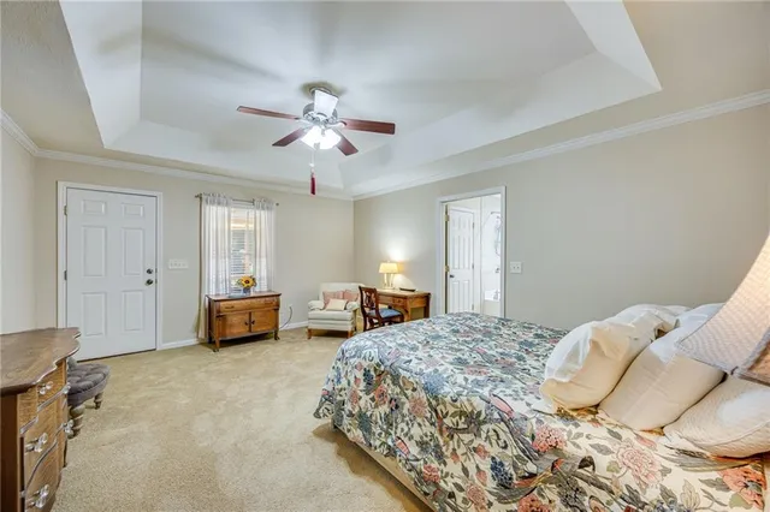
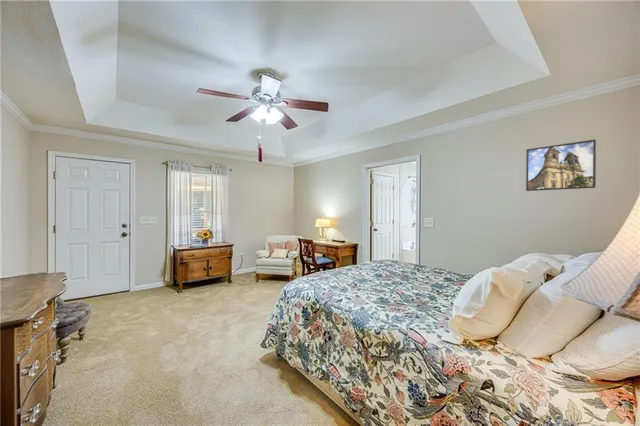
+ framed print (558, 167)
